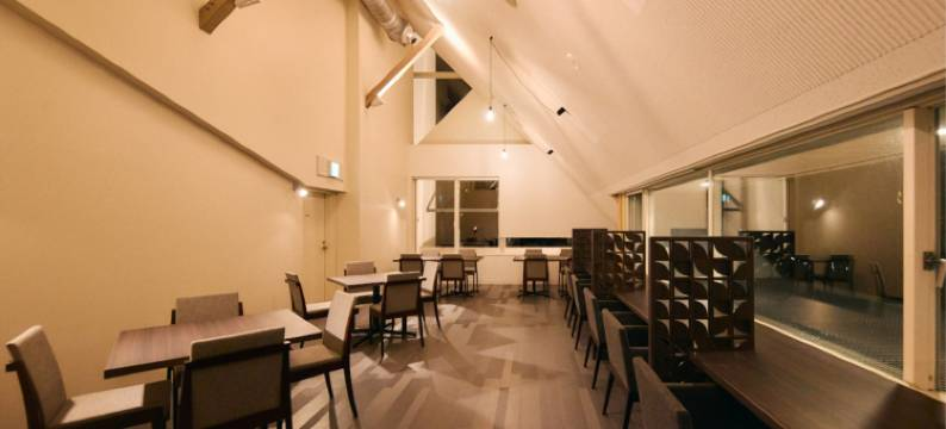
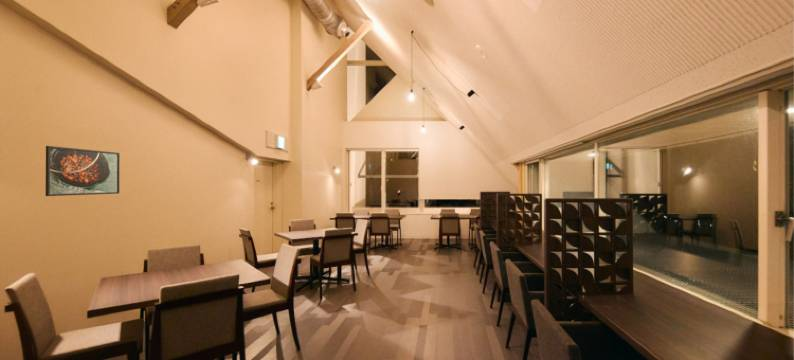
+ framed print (86, 172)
